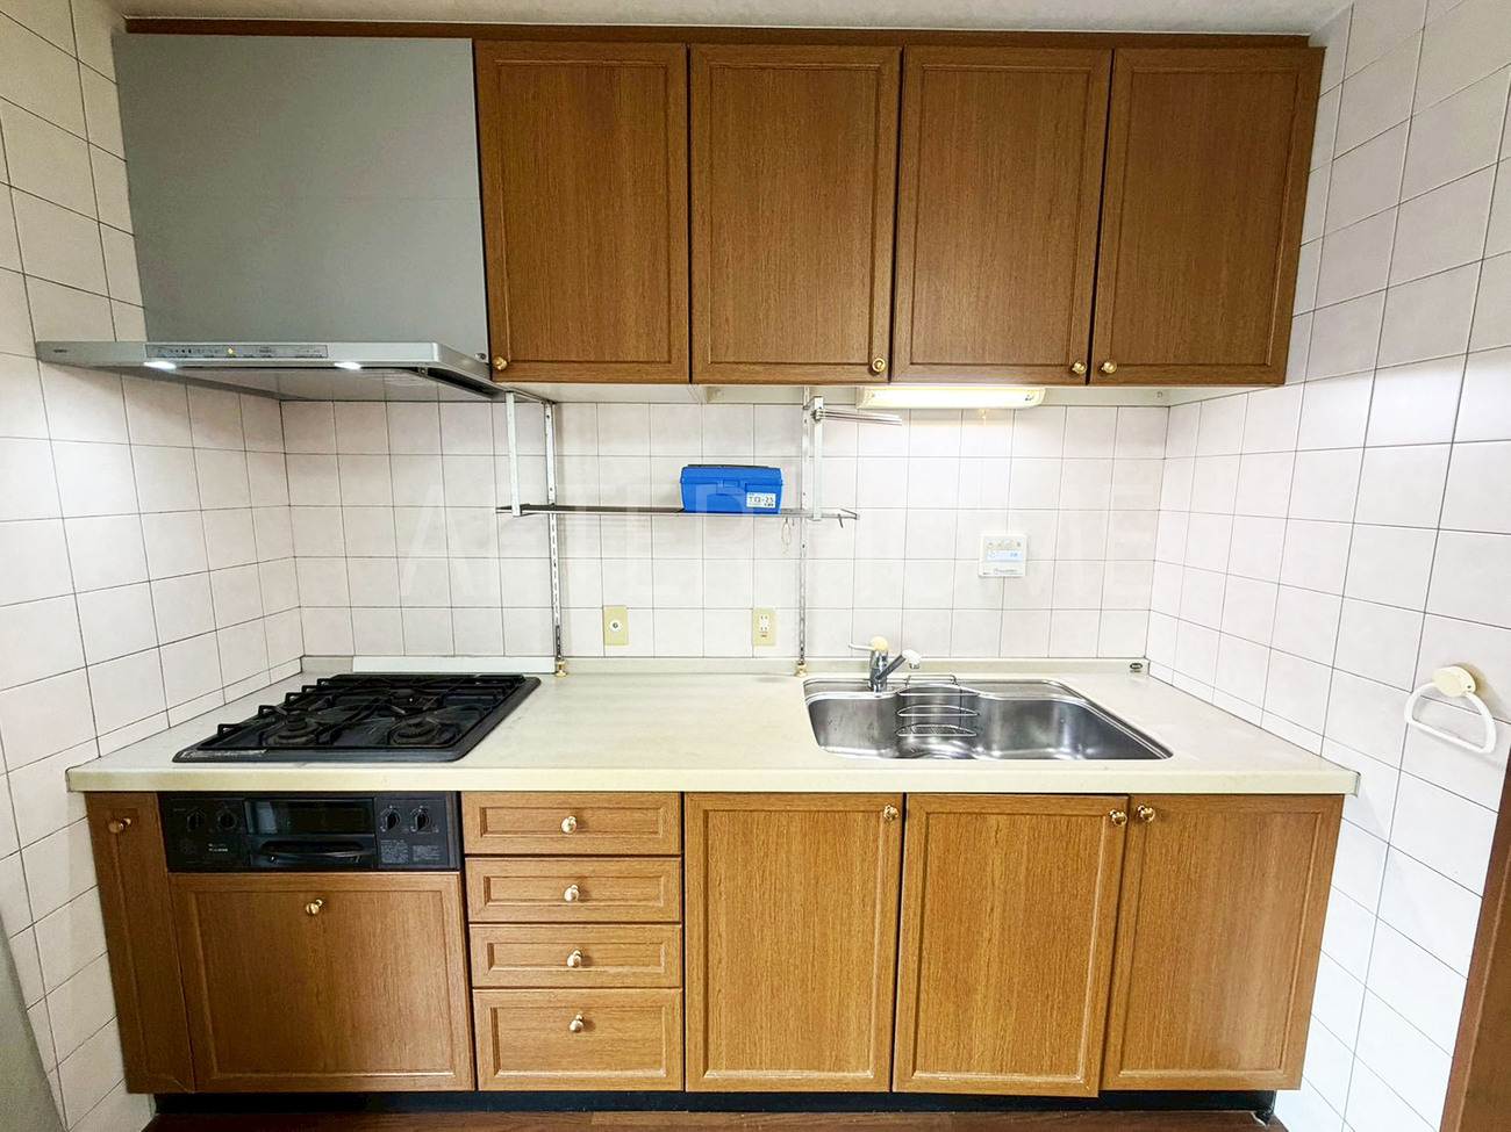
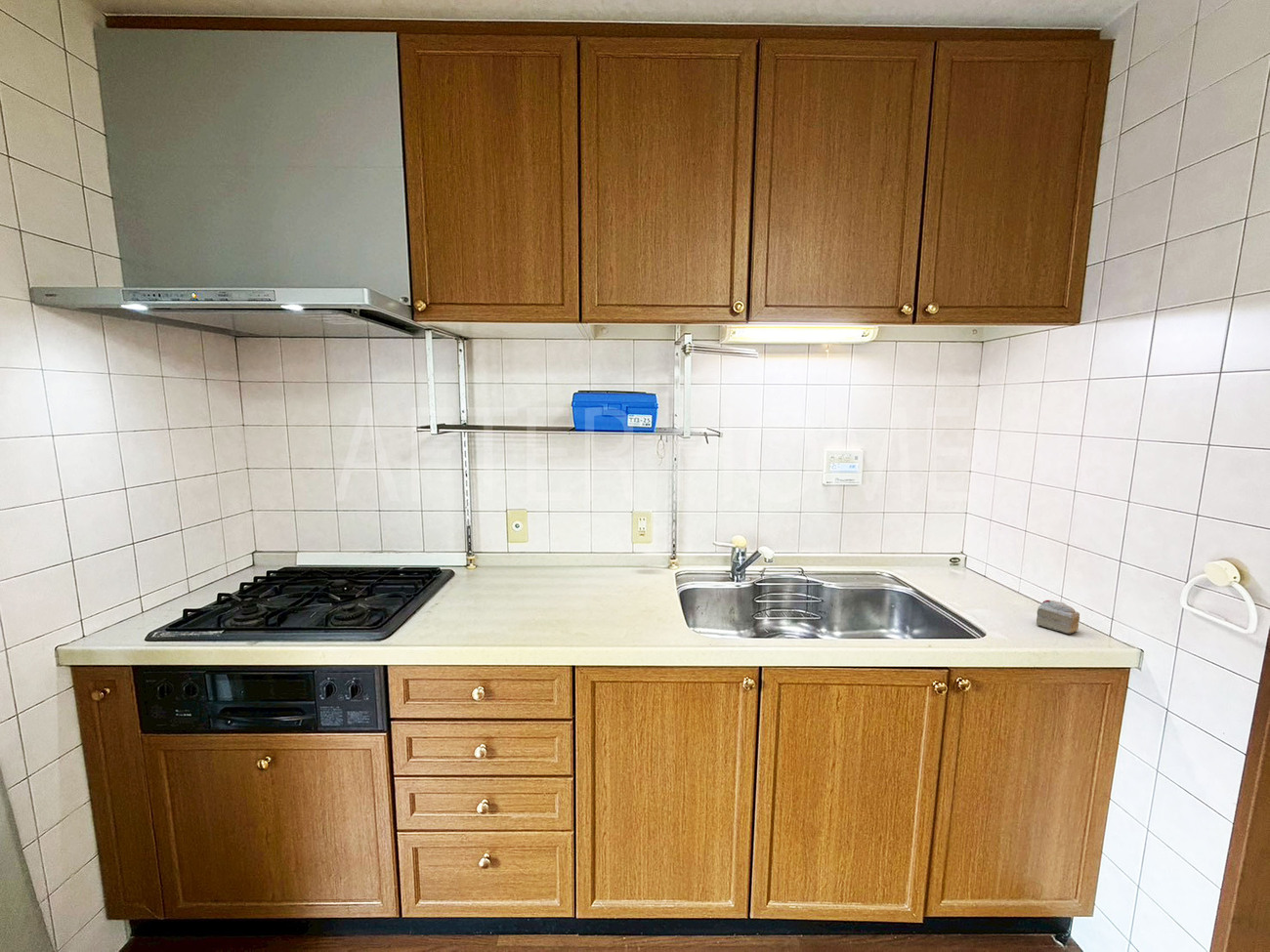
+ cake slice (1057, 615)
